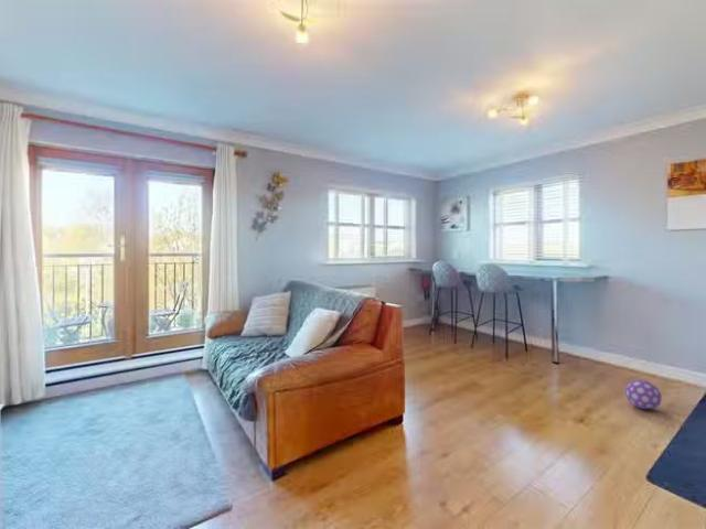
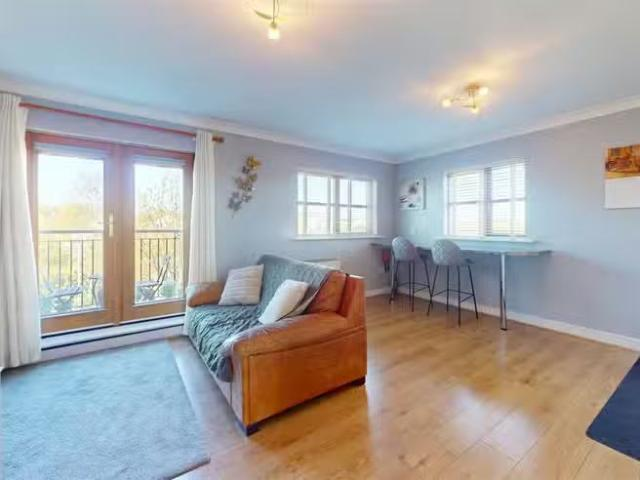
- decorative ball (642, 393)
